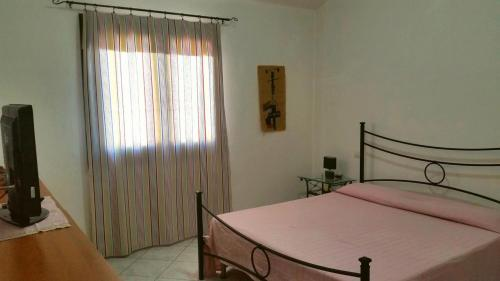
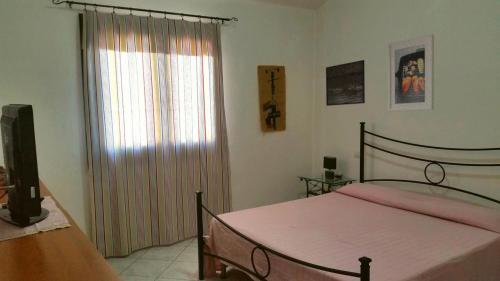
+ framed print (409, 75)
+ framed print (344, 84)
